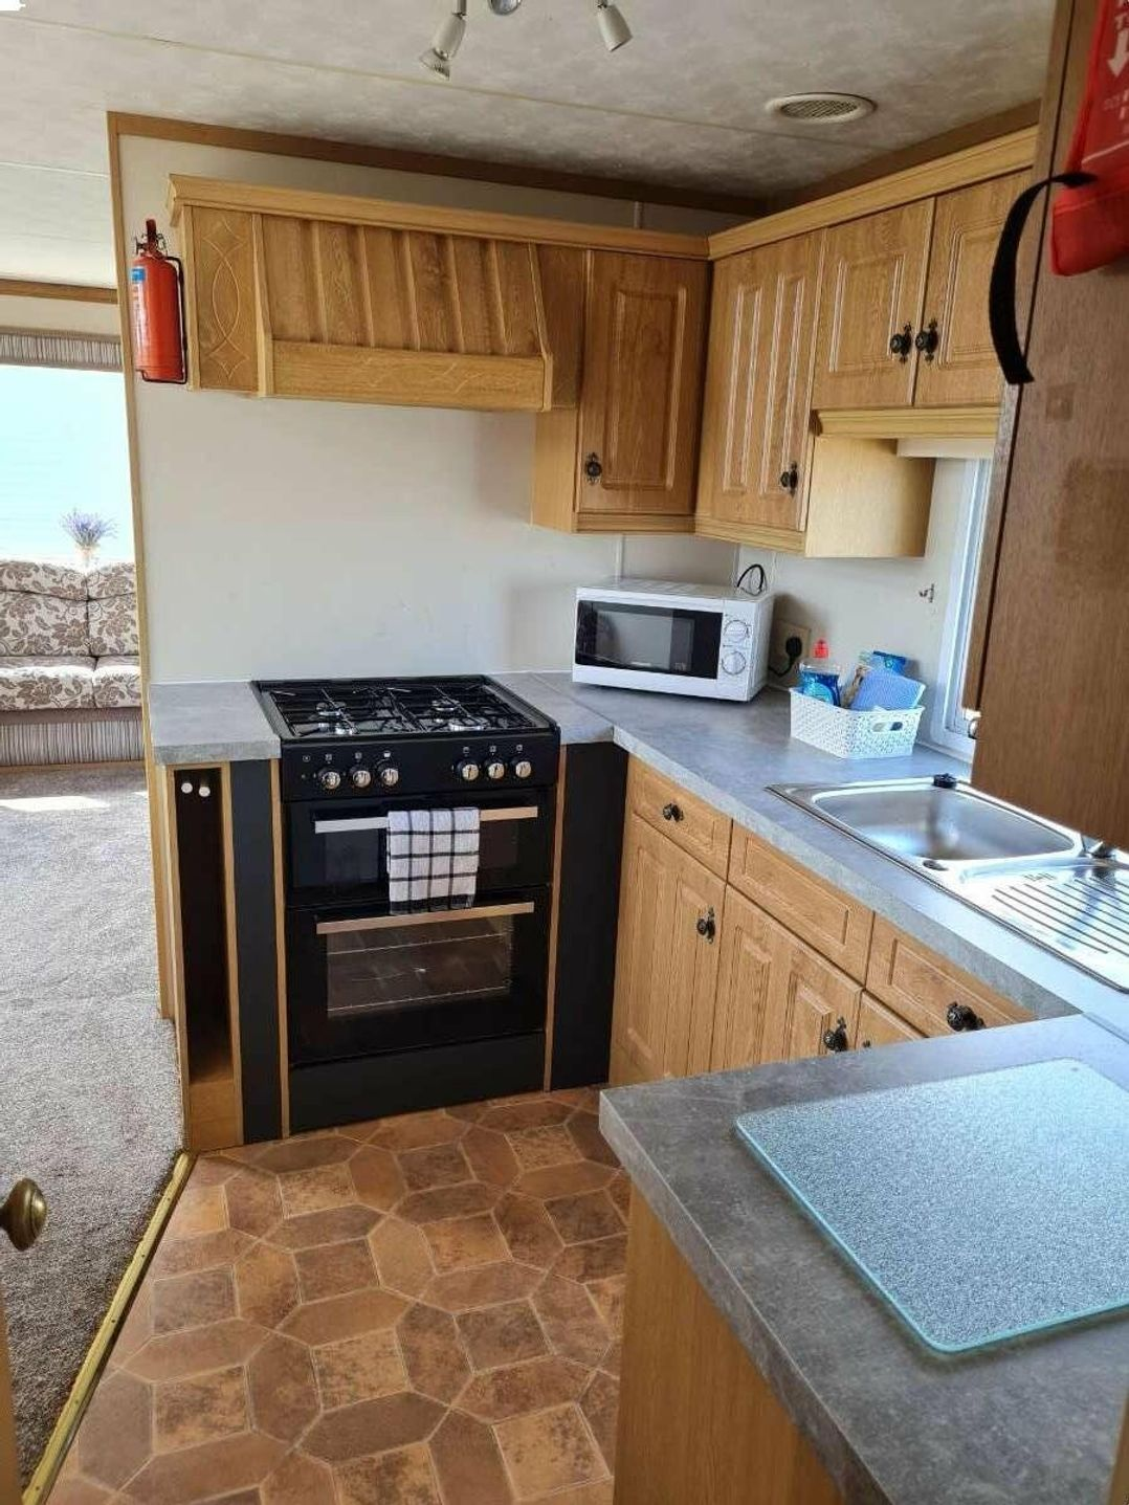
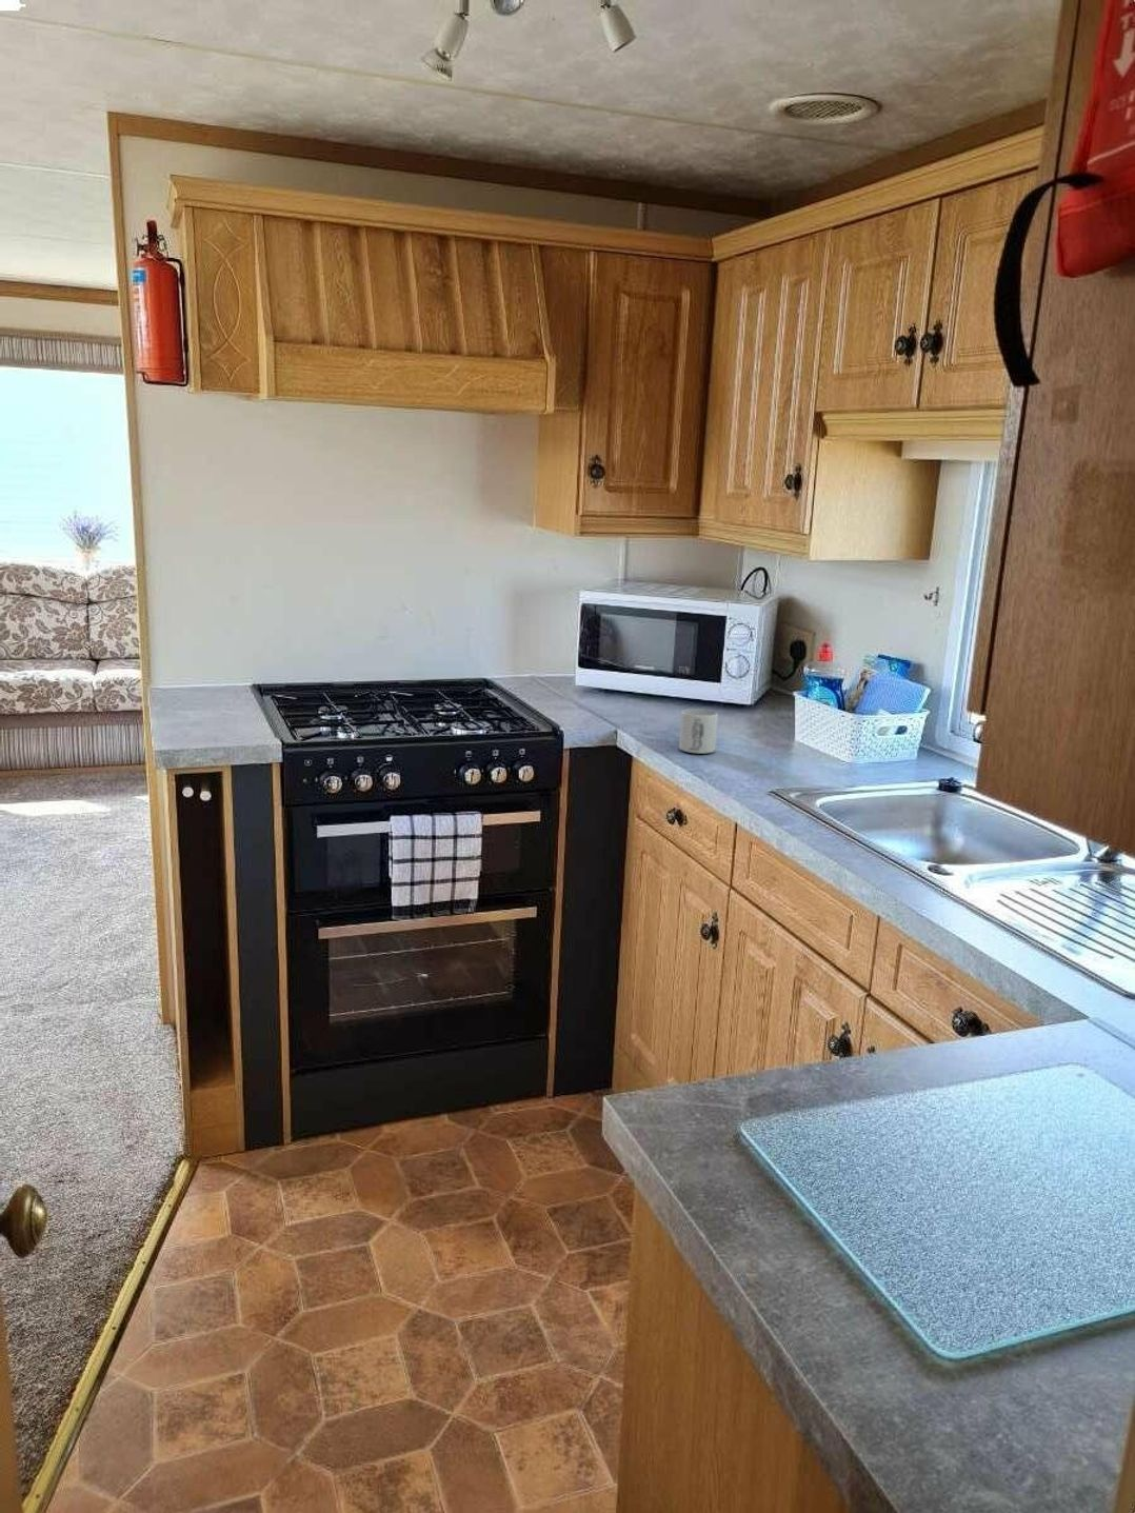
+ mug (697, 728)
